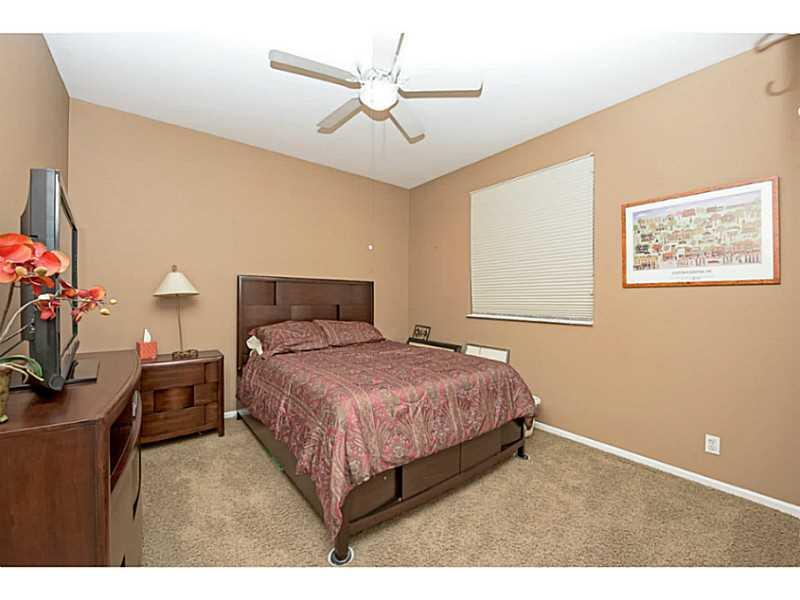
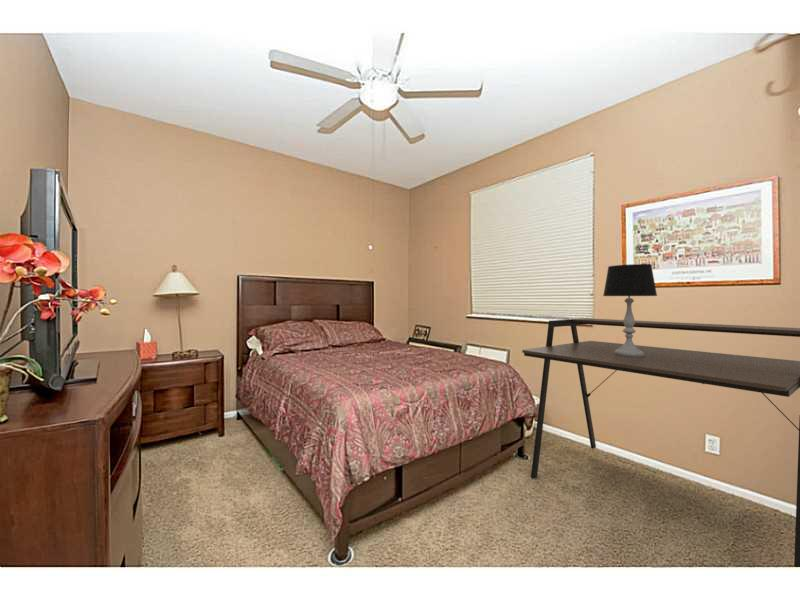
+ desk (664, 377)
+ table lamp (629, 309)
